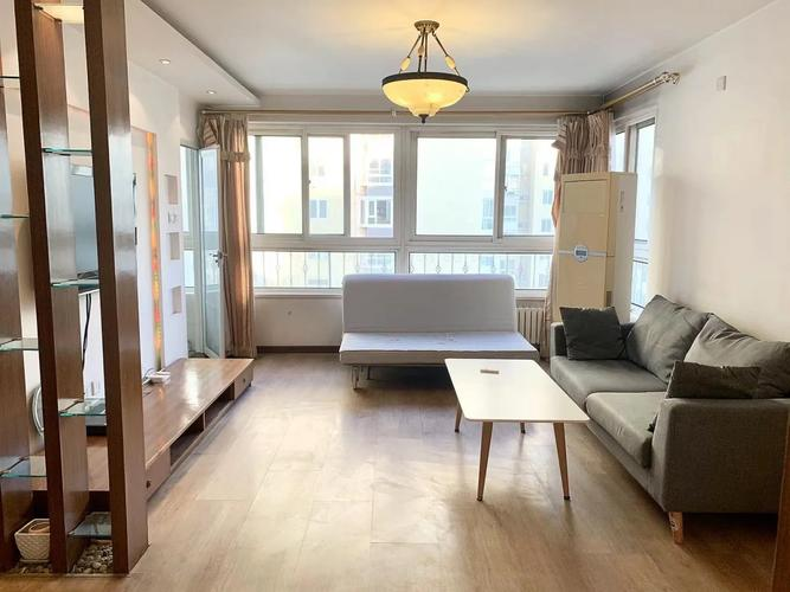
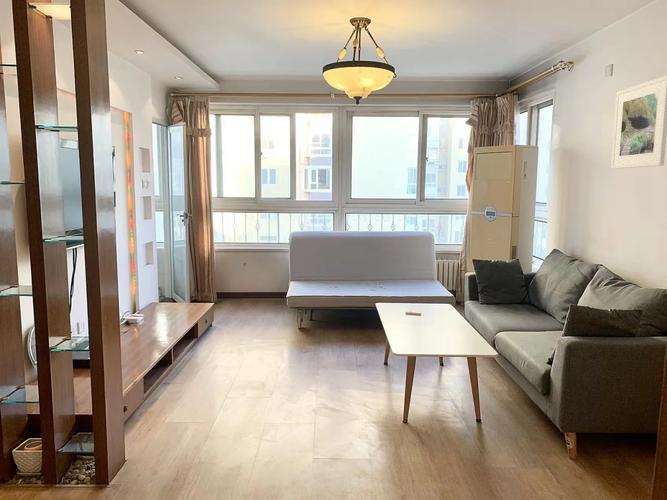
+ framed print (638, 126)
